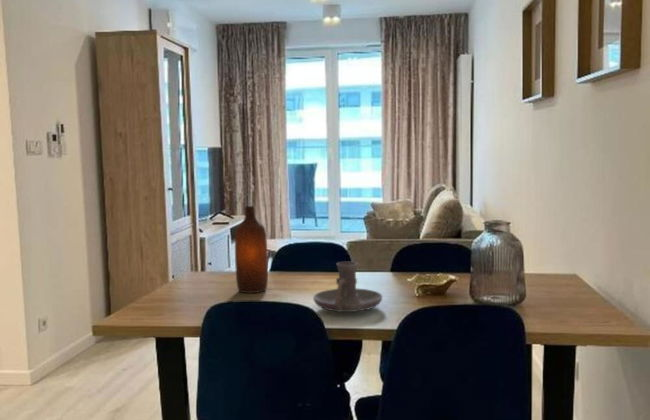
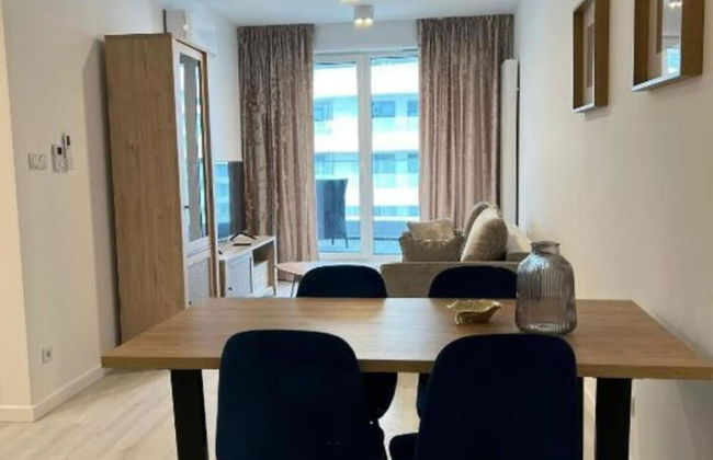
- candle holder (346, 287)
- bottle (251, 248)
